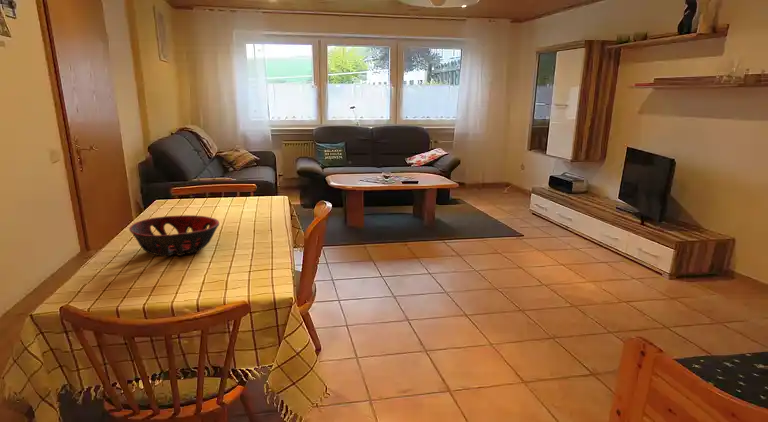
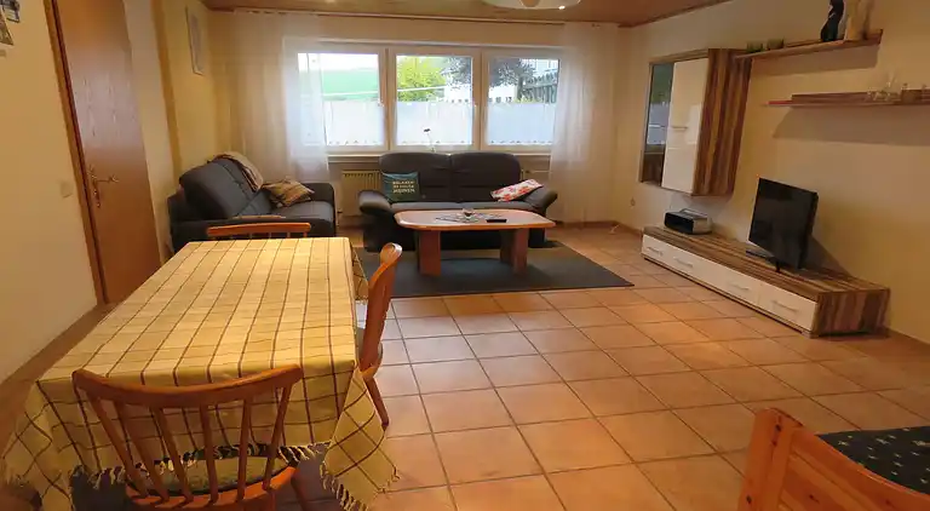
- decorative bowl (177, 236)
